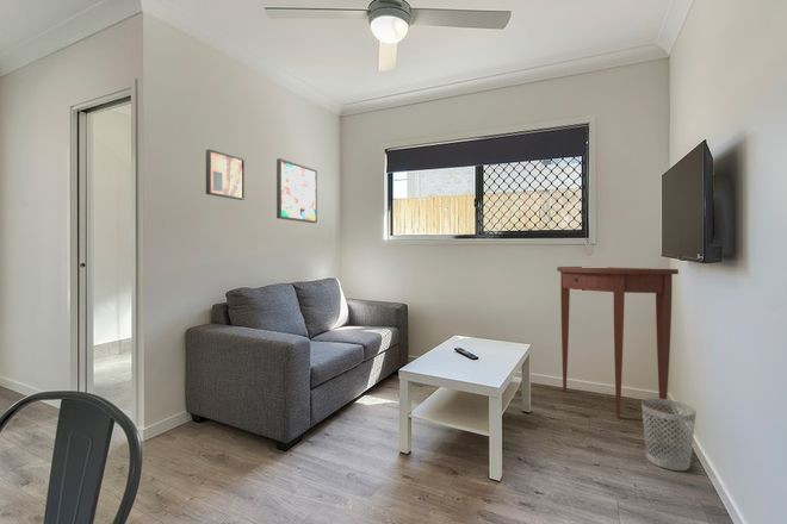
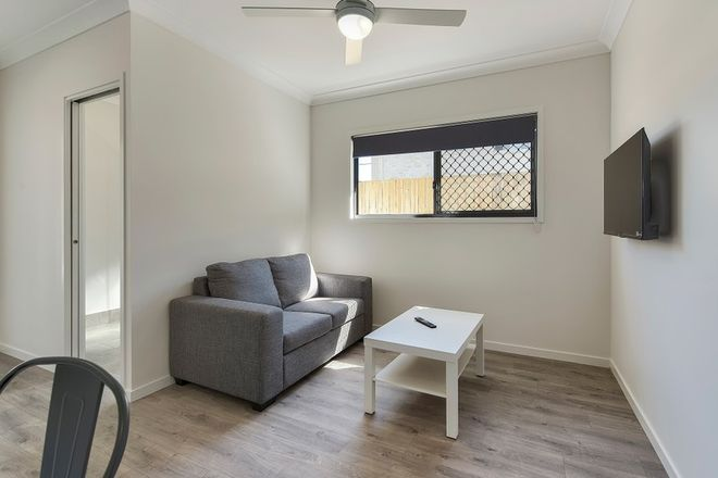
- wastebasket (667, 433)
- wall art (298, 193)
- wall art (225, 175)
- console table (614, 335)
